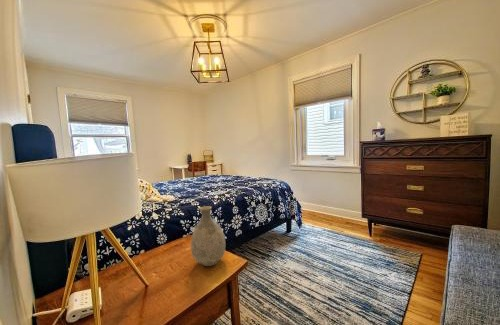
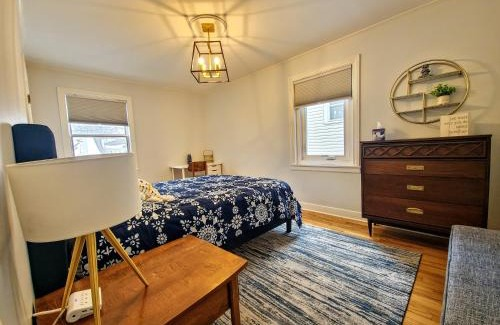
- vase (207, 234)
